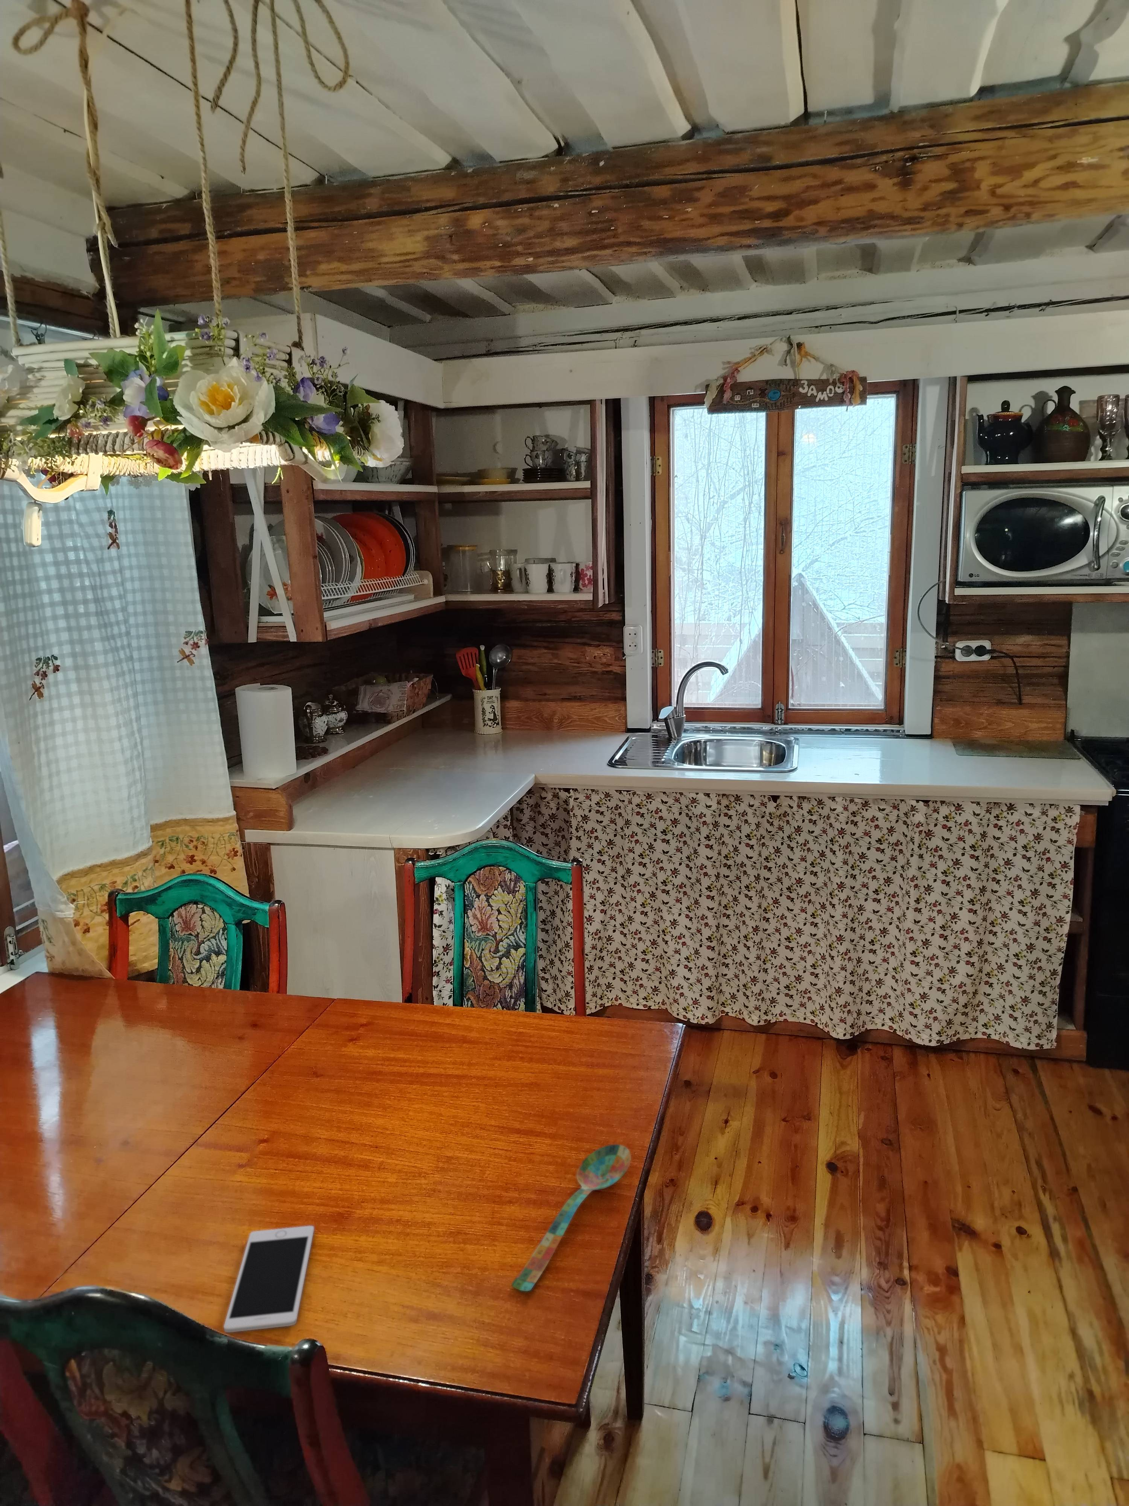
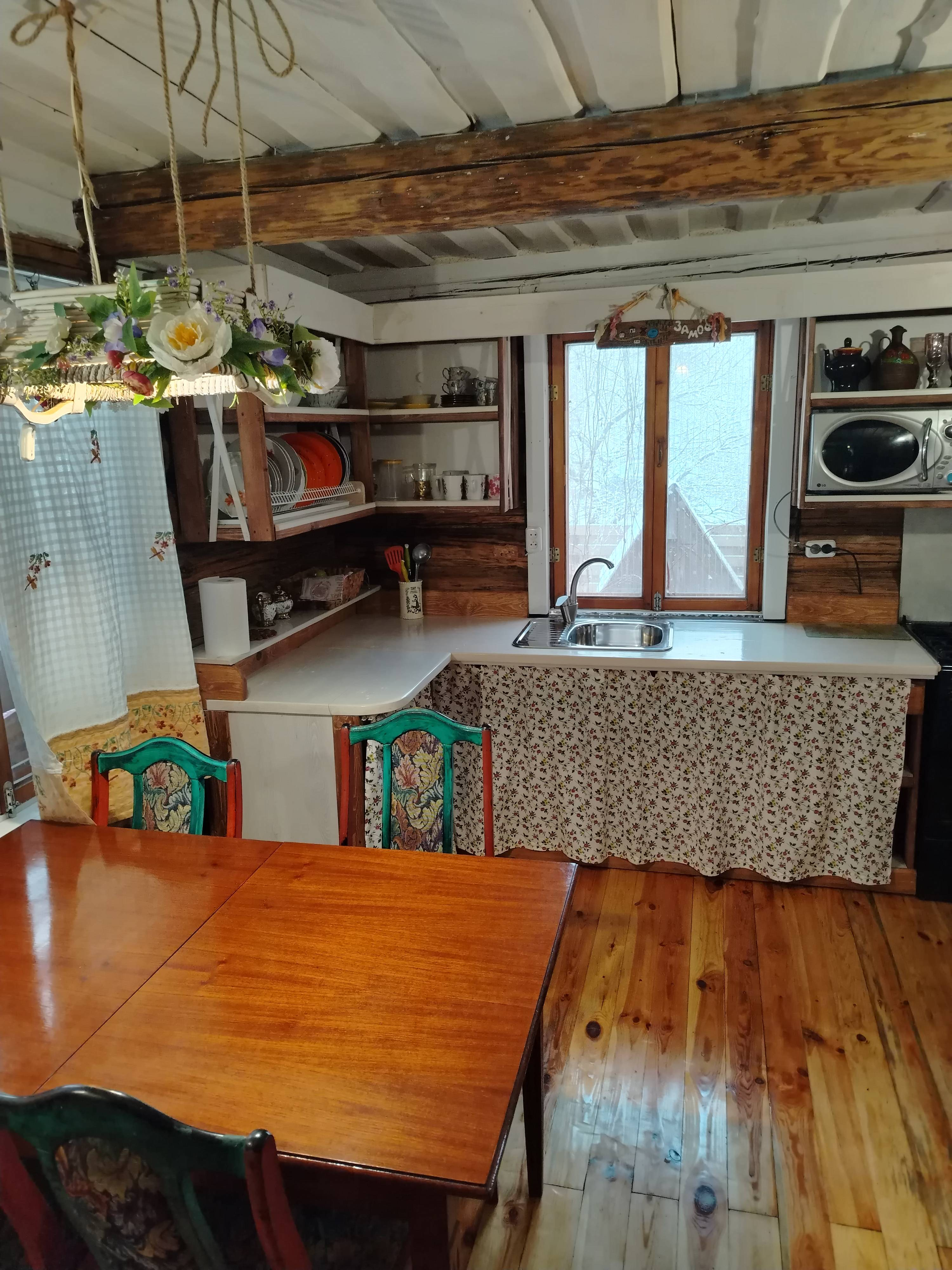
- spoon (574, 1210)
- cell phone (272, 1276)
